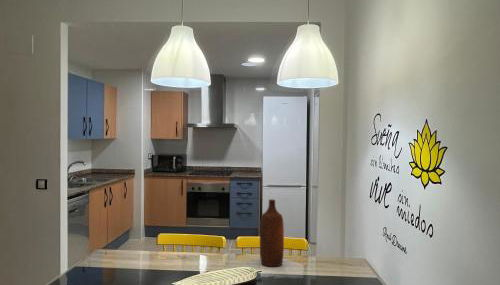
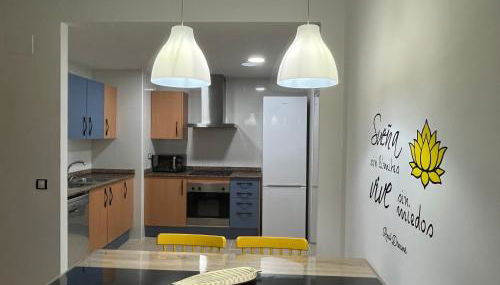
- bottle (271, 231)
